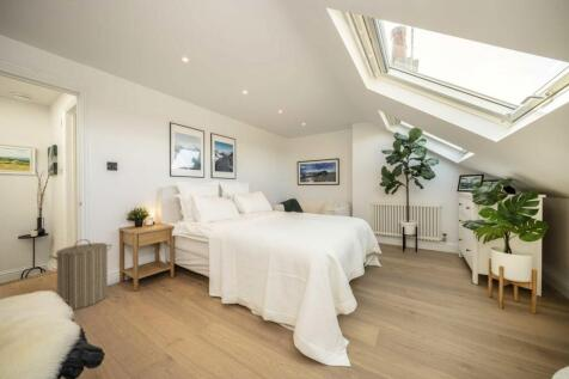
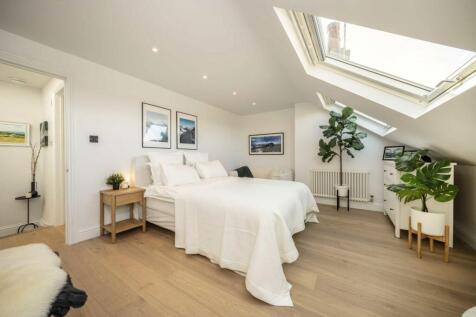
- laundry hamper (84, 269)
